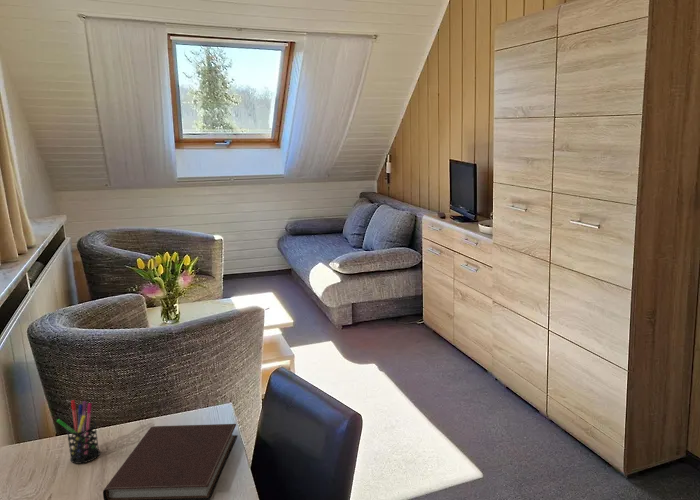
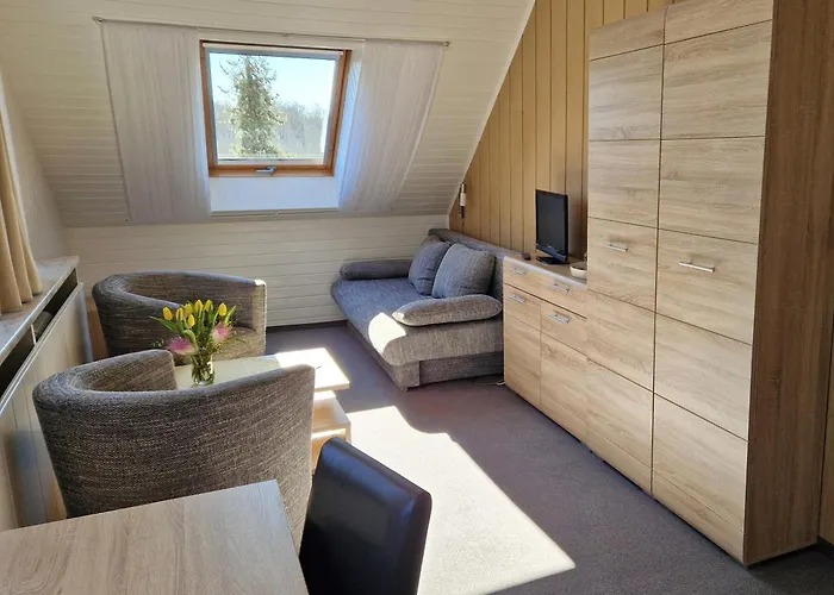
- pen holder (77, 431)
- notebook (176, 459)
